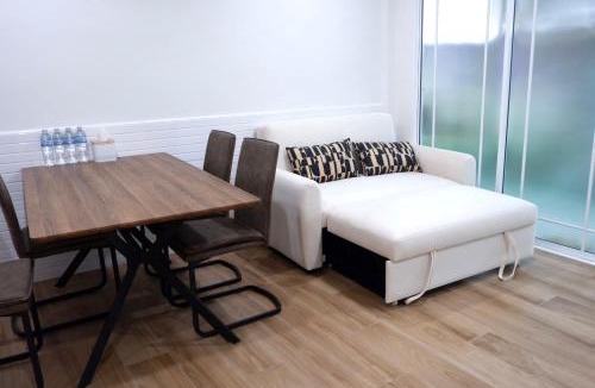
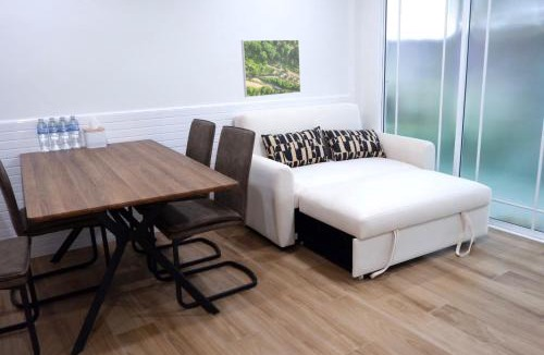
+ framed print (272, 68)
